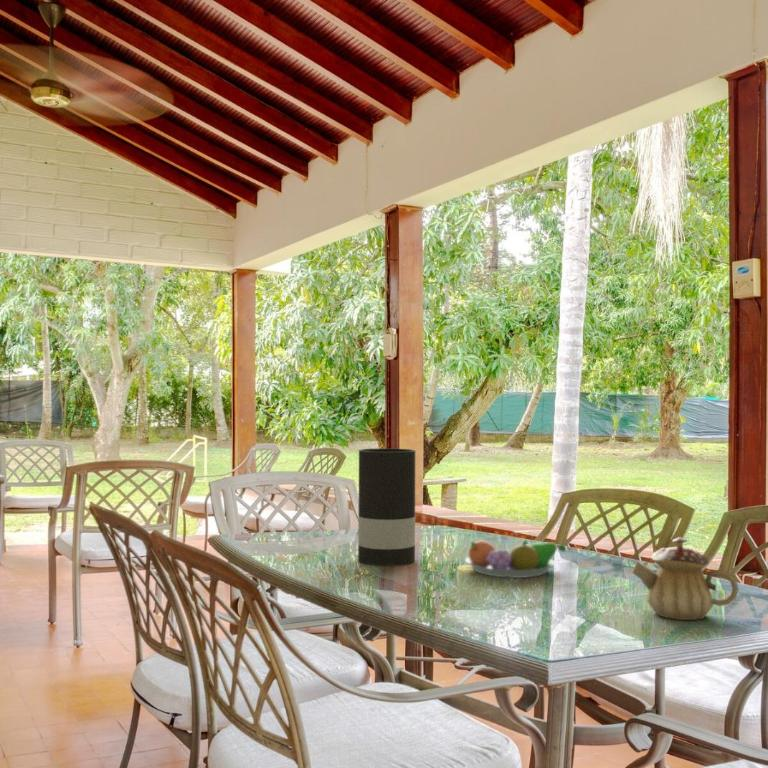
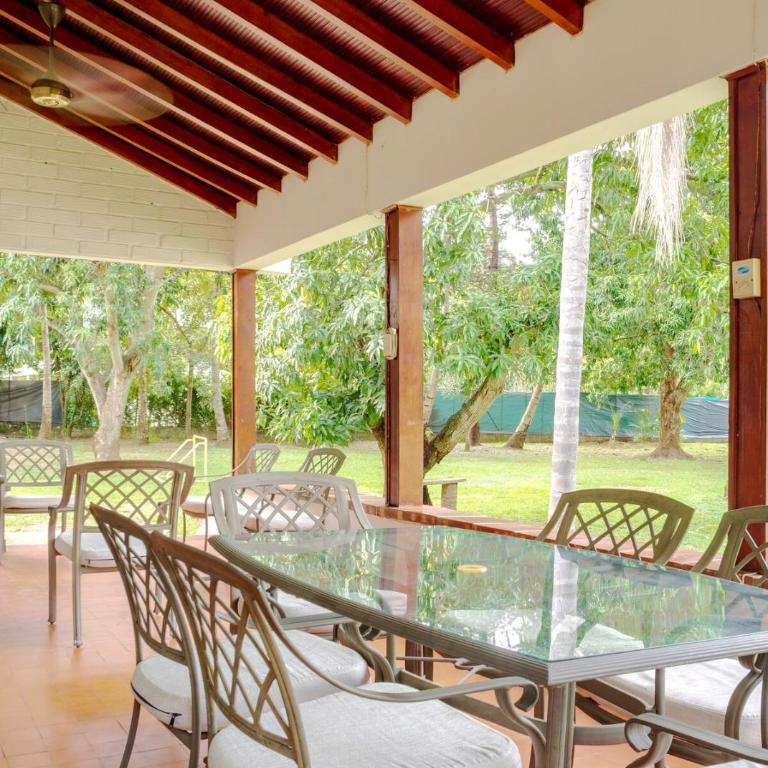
- fruit bowl (513, 552)
- vase (386, 505)
- teapot (684, 575)
